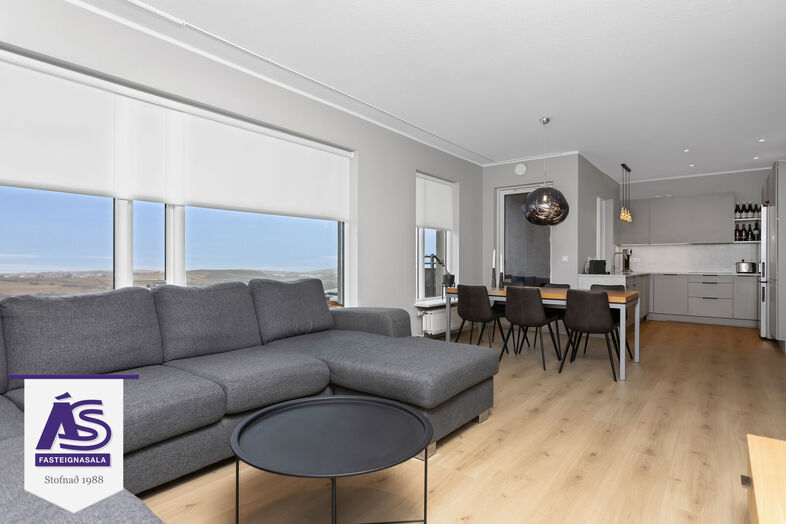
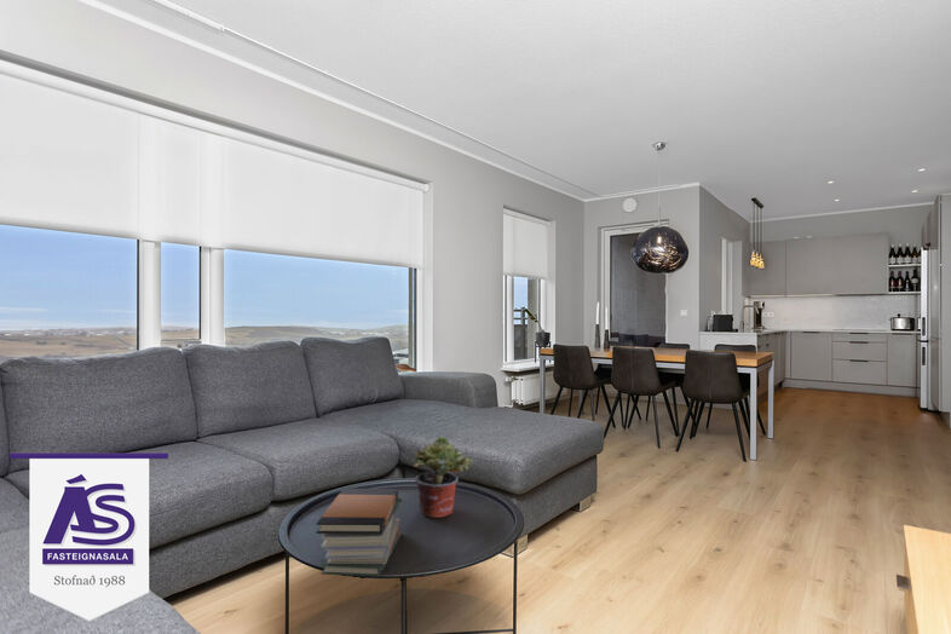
+ potted plant (442, 473)
+ book stack (362, 529)
